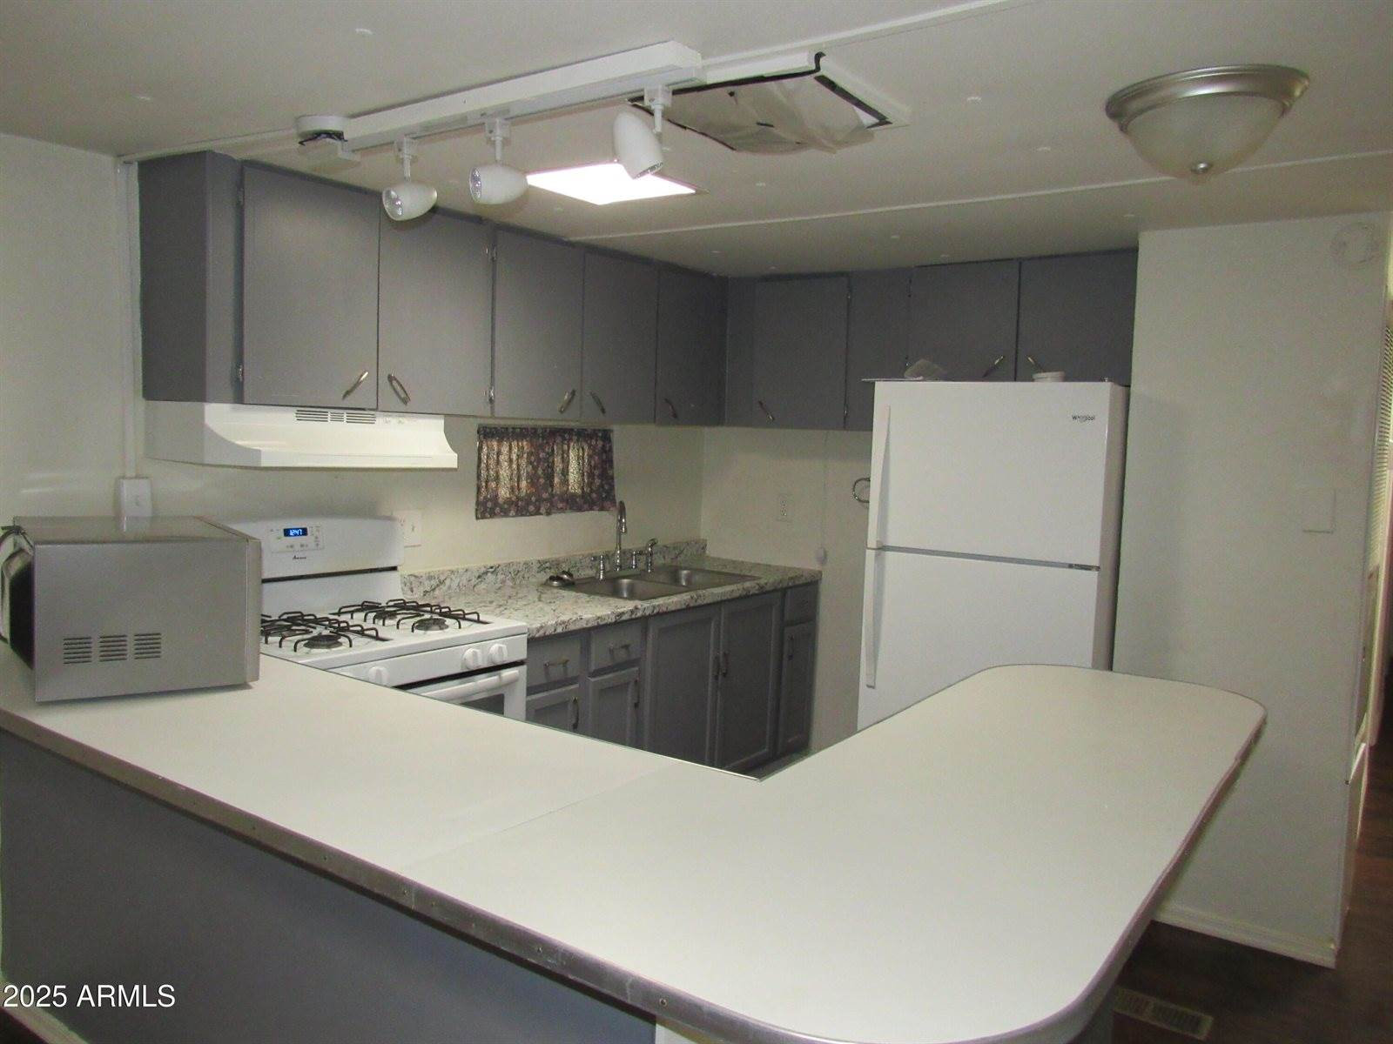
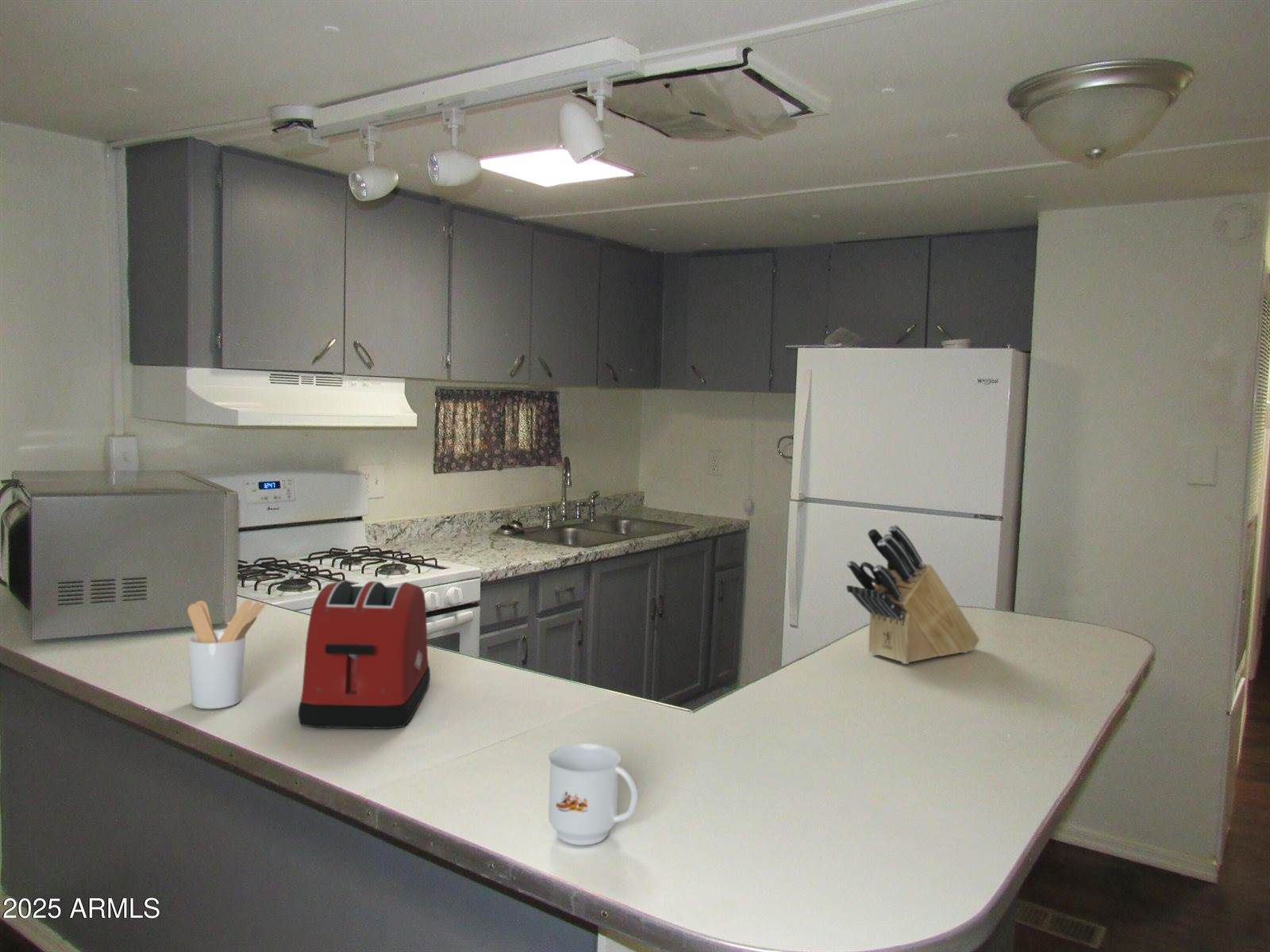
+ knife block (914, 589)
+ toaster (368, 644)
+ utensil holder (228, 650)
+ mug (593, 797)
